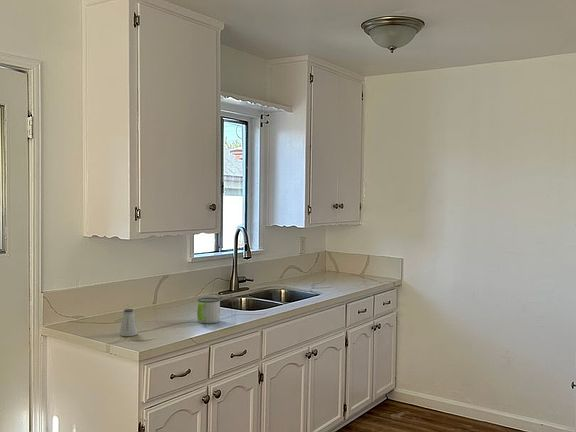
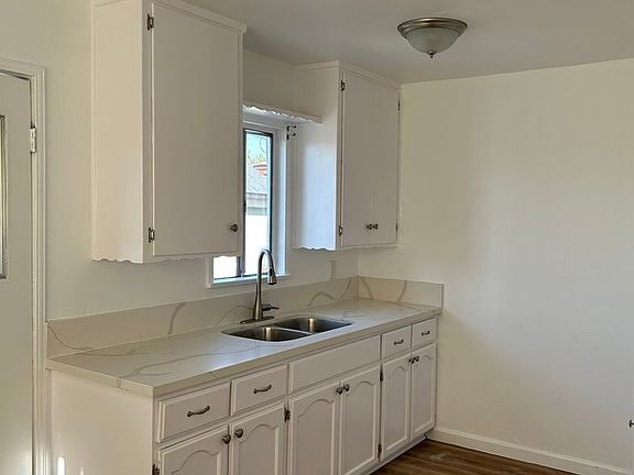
- saltshaker (128, 321)
- mug (206, 310)
